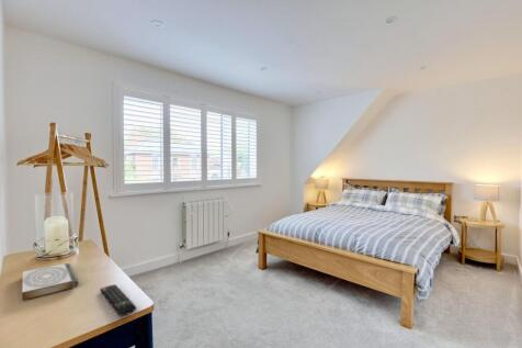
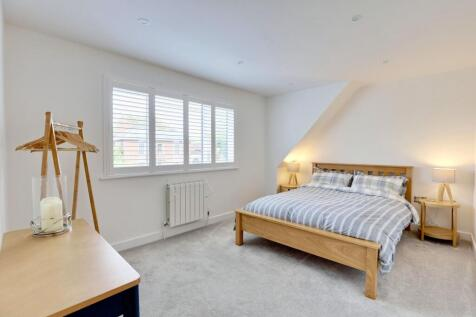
- book (49, 278)
- remote control (116, 299)
